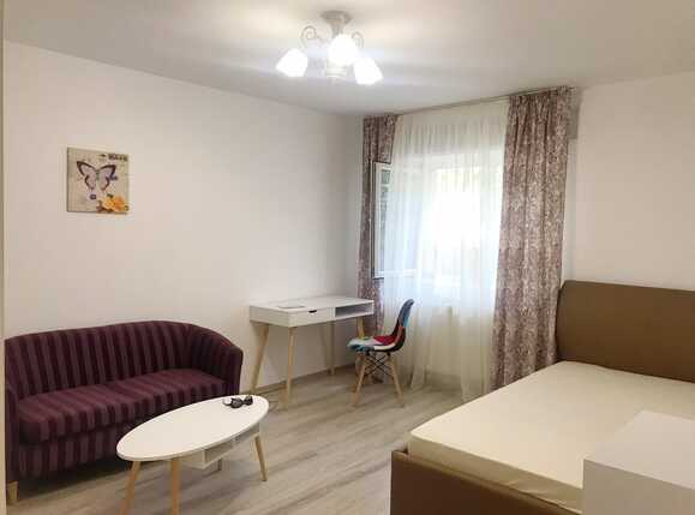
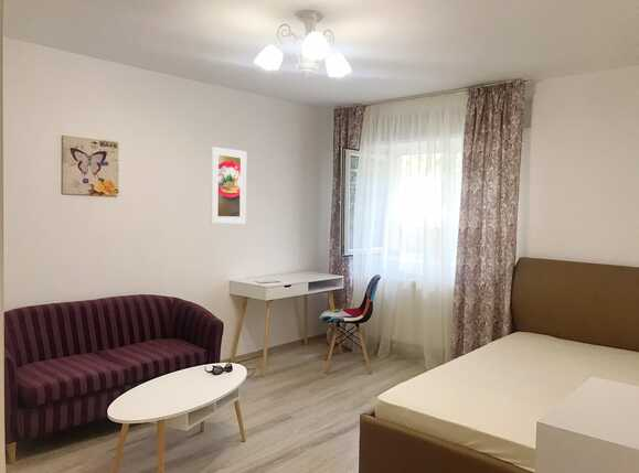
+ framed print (228, 186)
